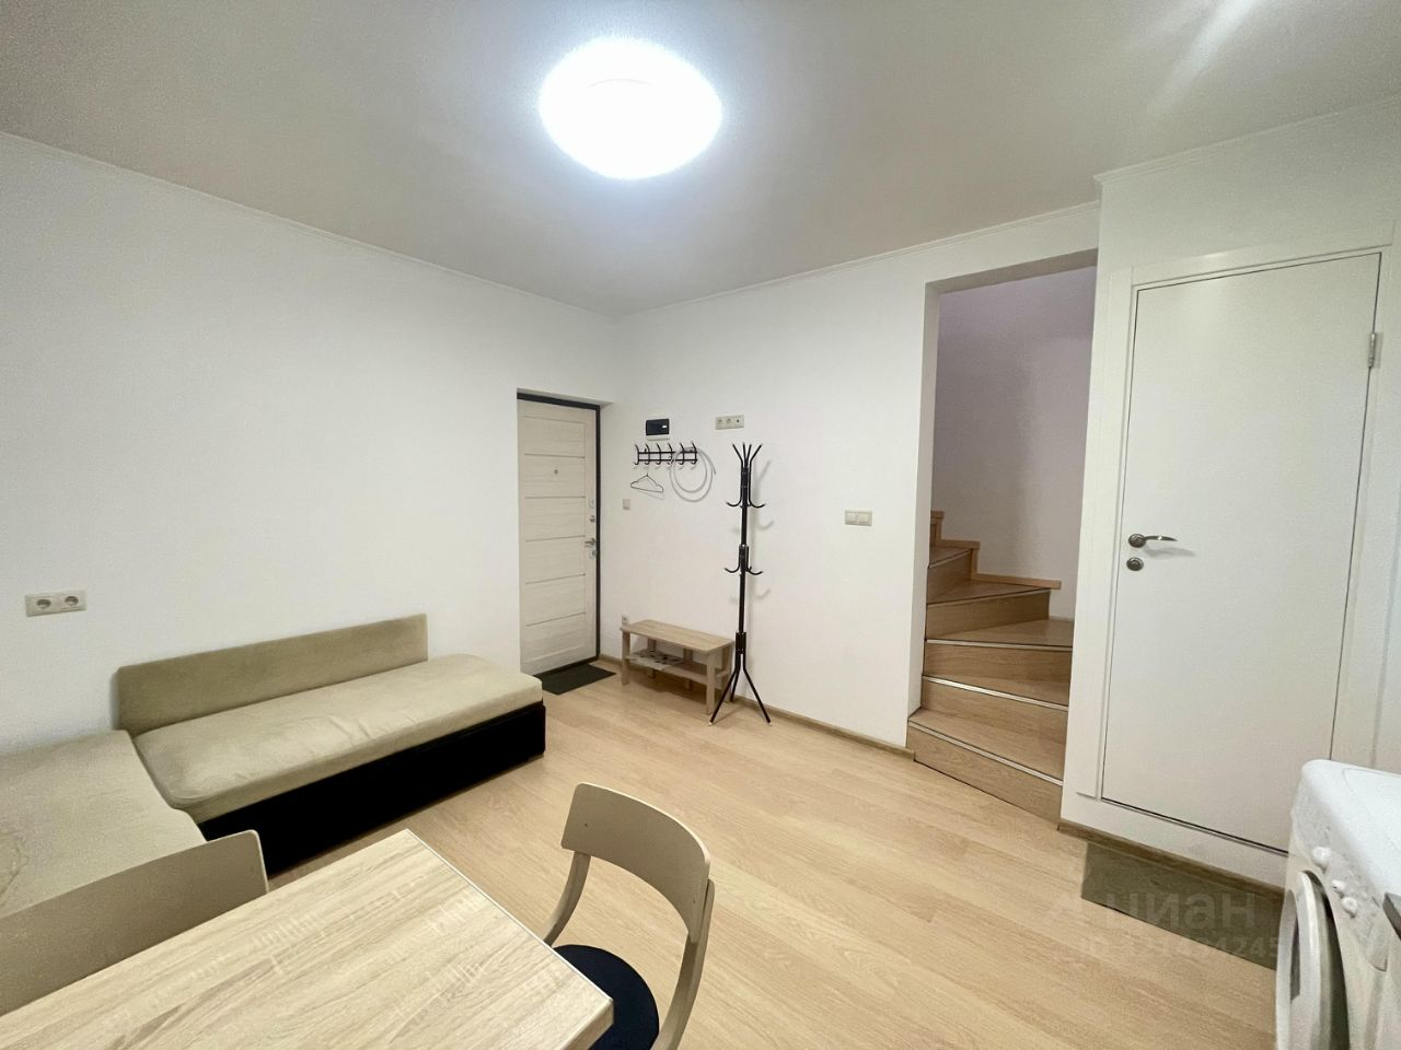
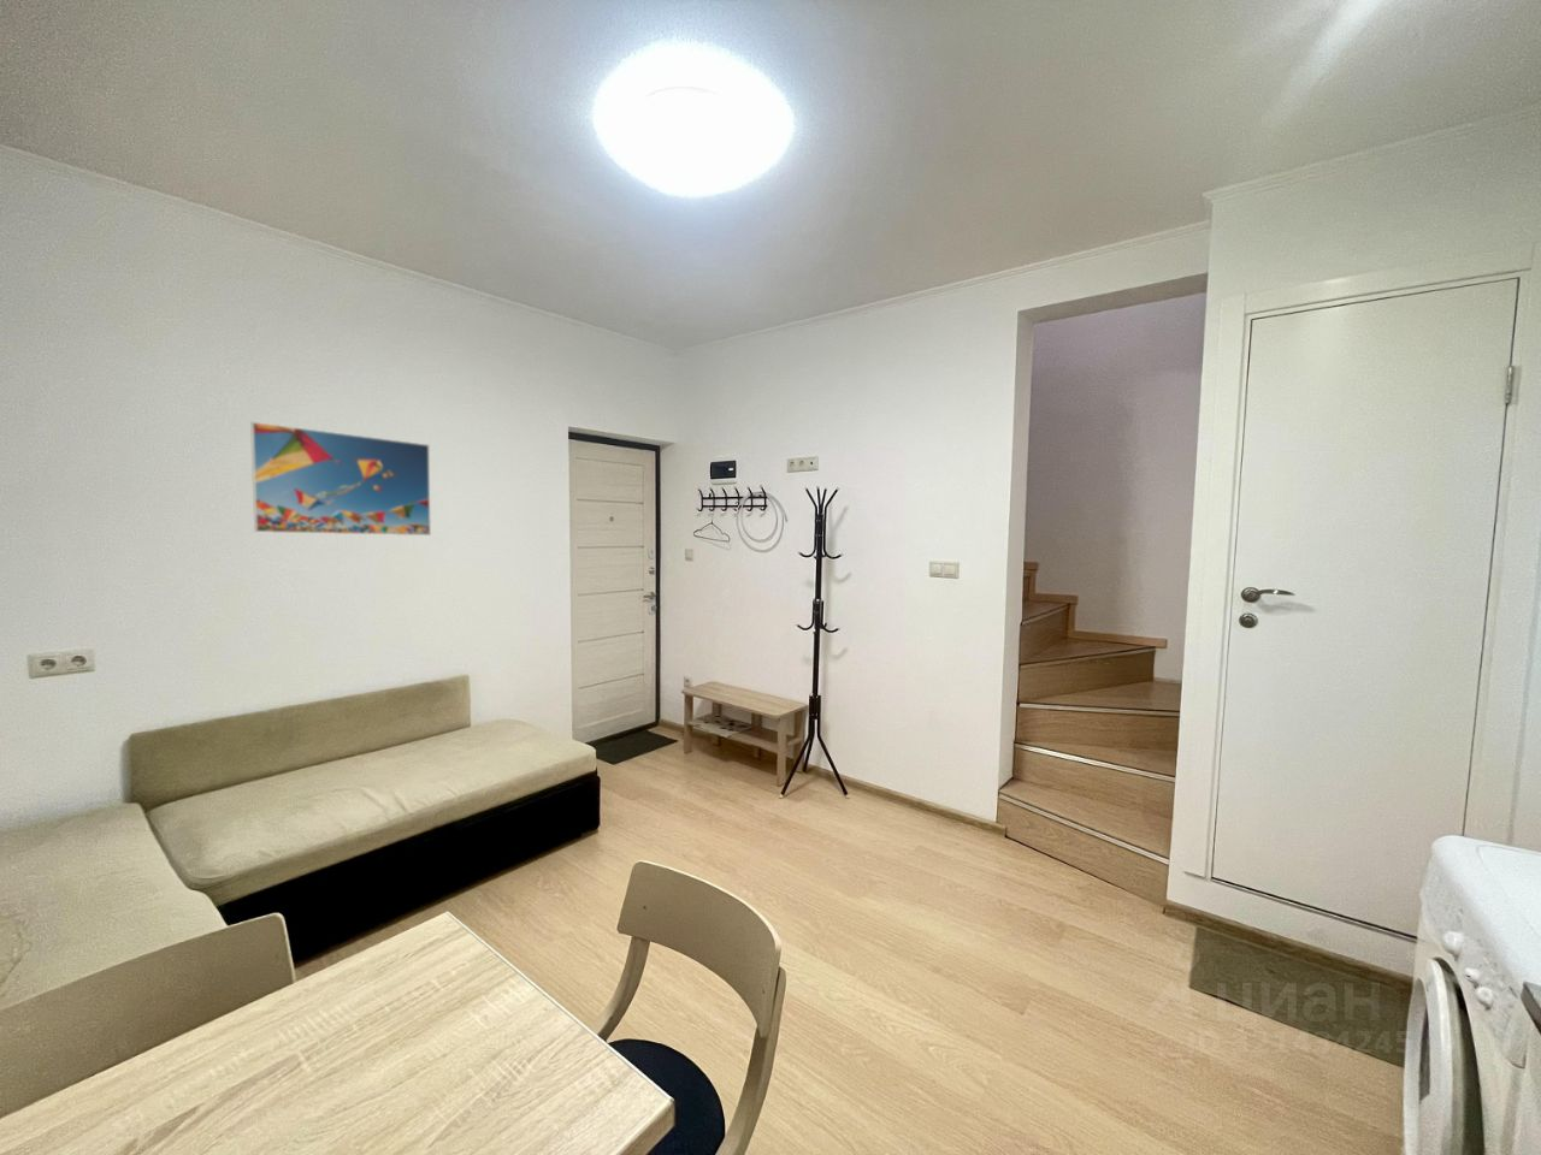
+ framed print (349, 484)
